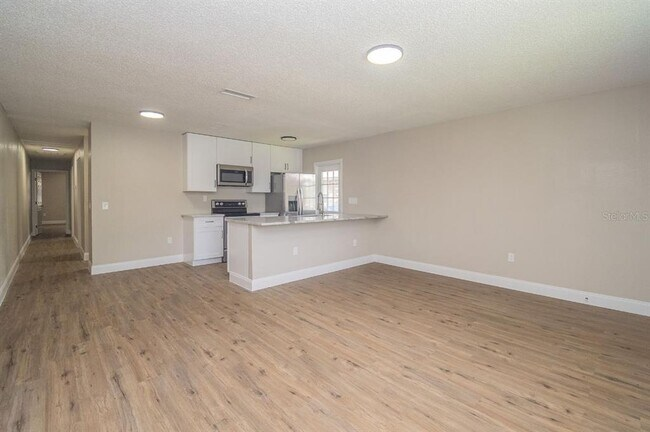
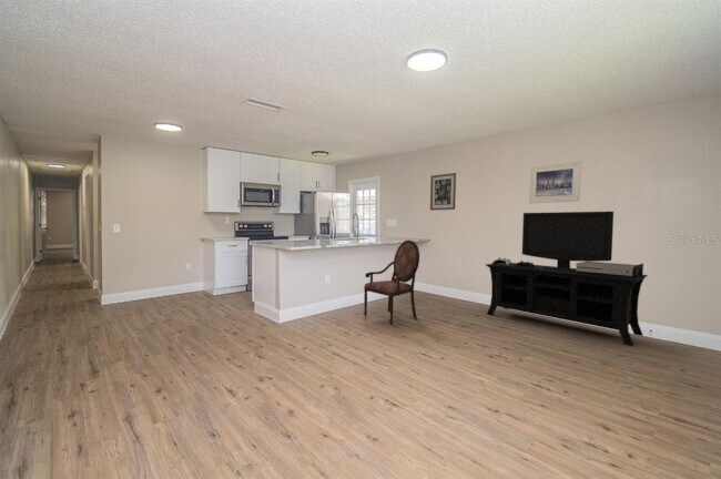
+ wall art (443, 192)
+ armchair (394, 278)
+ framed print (554, 183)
+ media console (558, 268)
